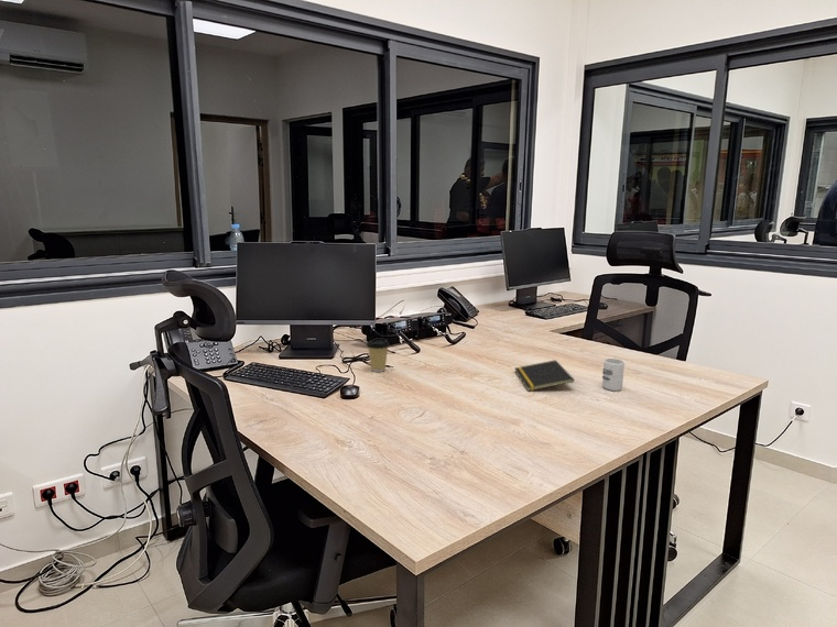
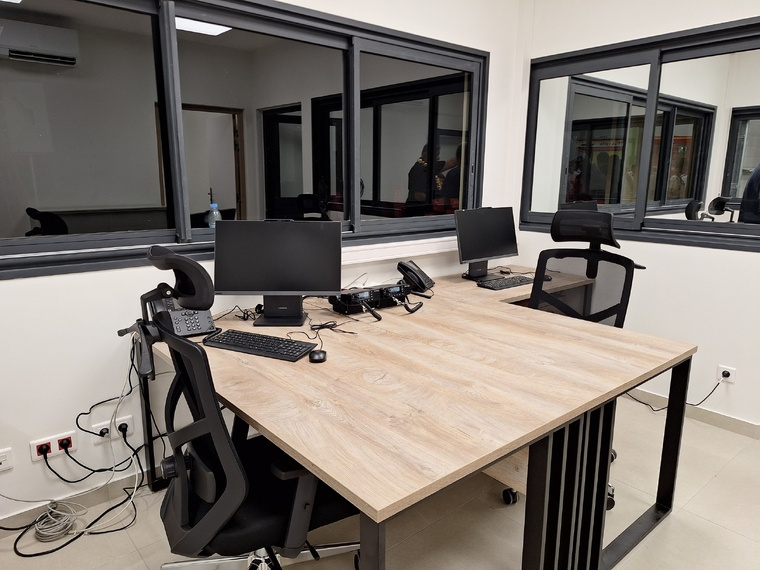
- notepad (542, 374)
- coffee cup (378, 354)
- cup (612, 374)
